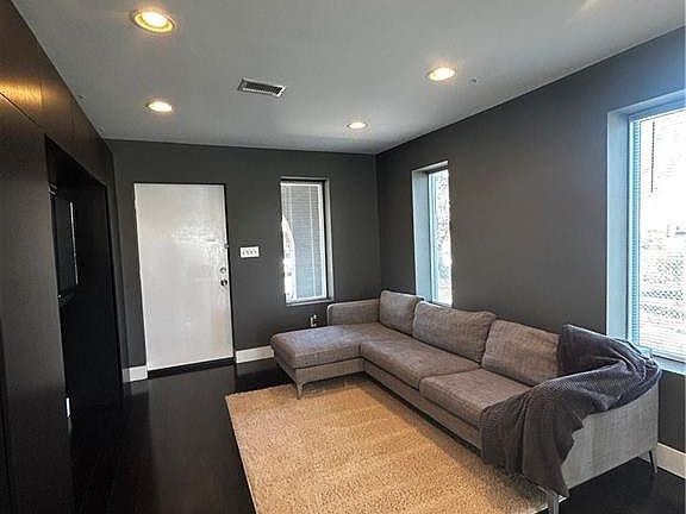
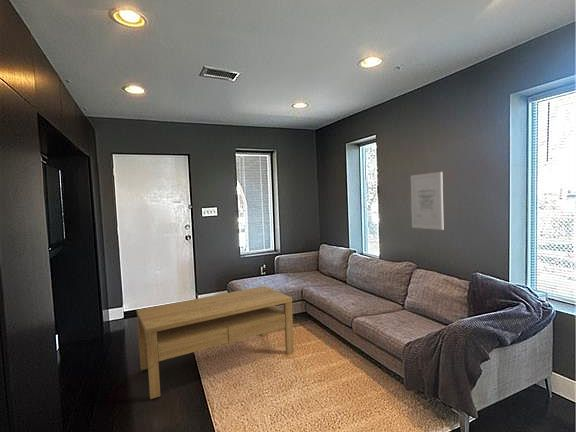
+ coffee table (218, 332)
+ wall art (426, 201)
